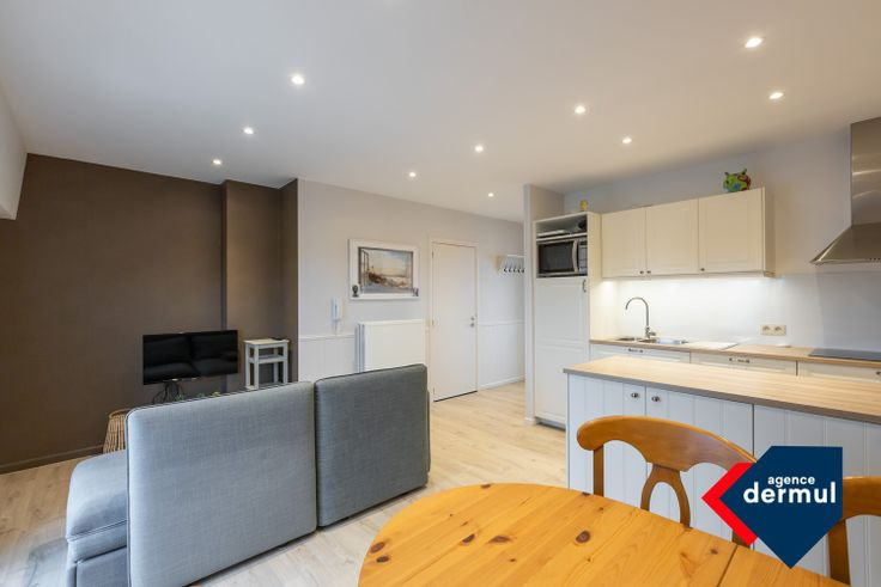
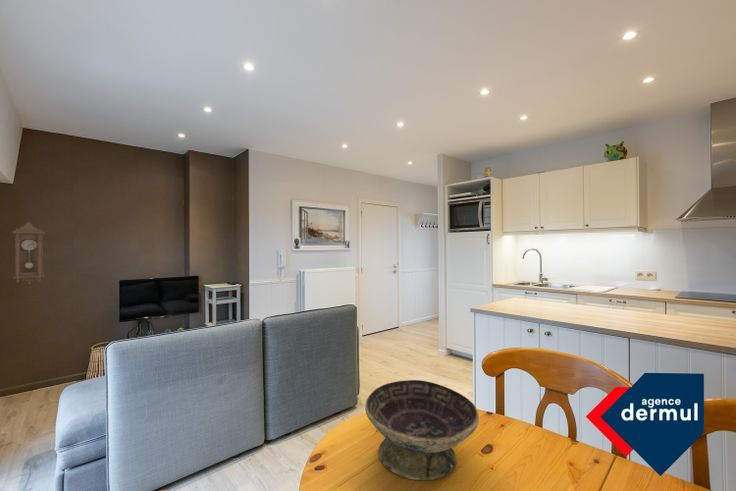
+ decorative bowl (421, 428)
+ pendulum clock (29, 253)
